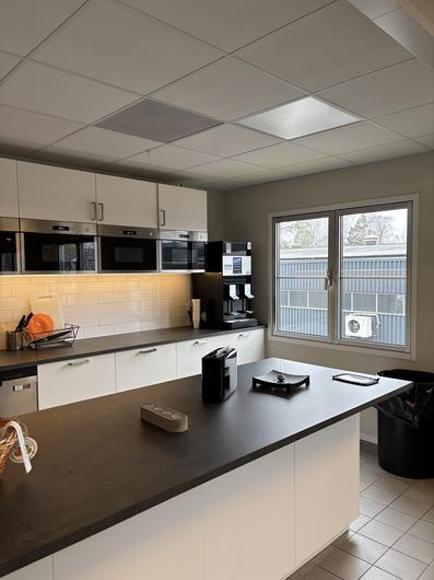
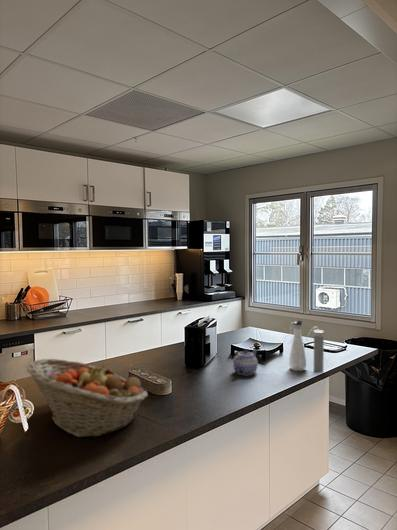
+ fruit basket (87, 389)
+ water bottle (303, 345)
+ teapot (245, 361)
